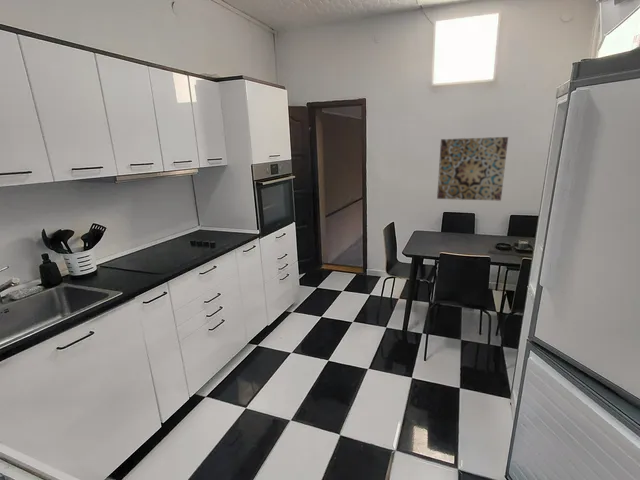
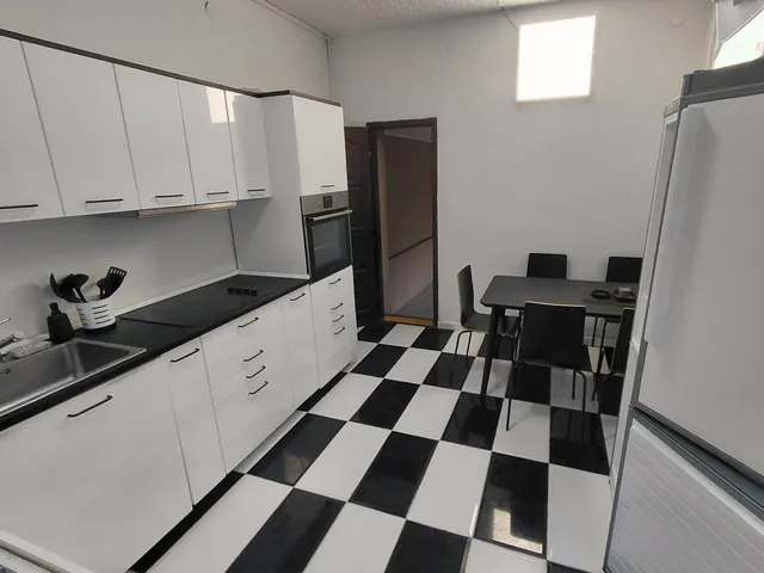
- wall art (470, 169)
